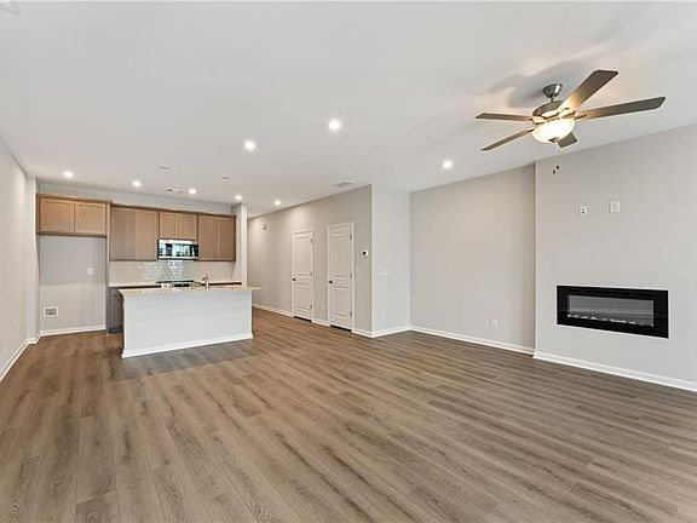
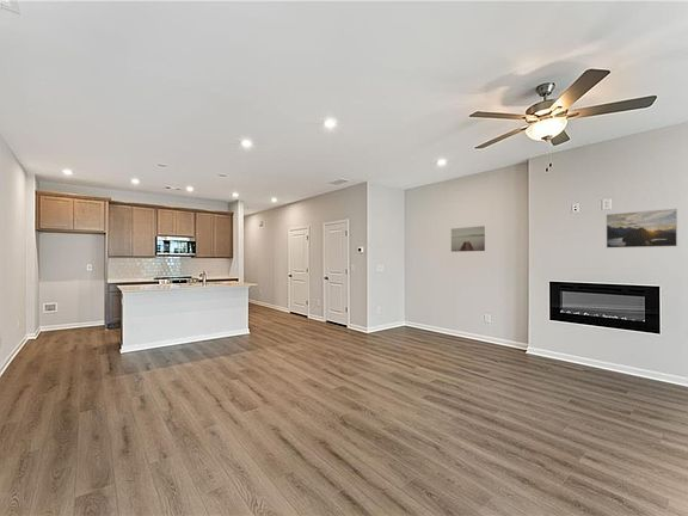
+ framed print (639, 229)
+ wall art (467, 239)
